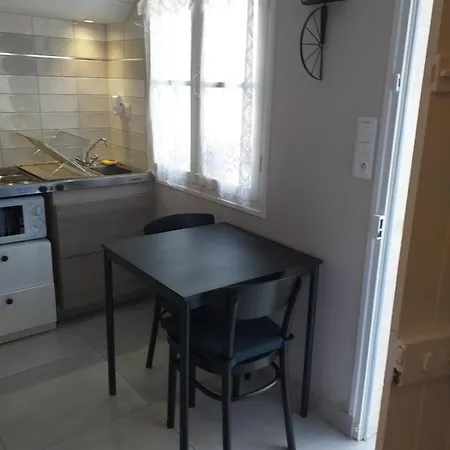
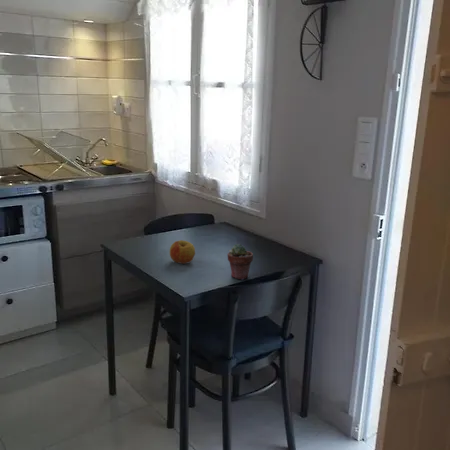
+ potted succulent (240, 260)
+ apple (182, 252)
